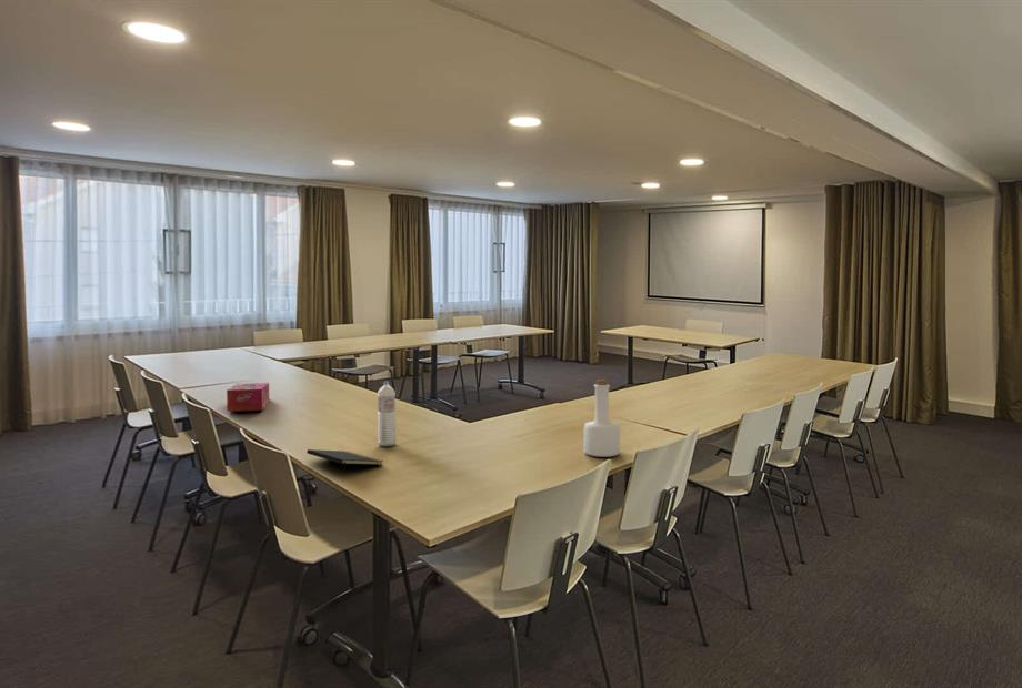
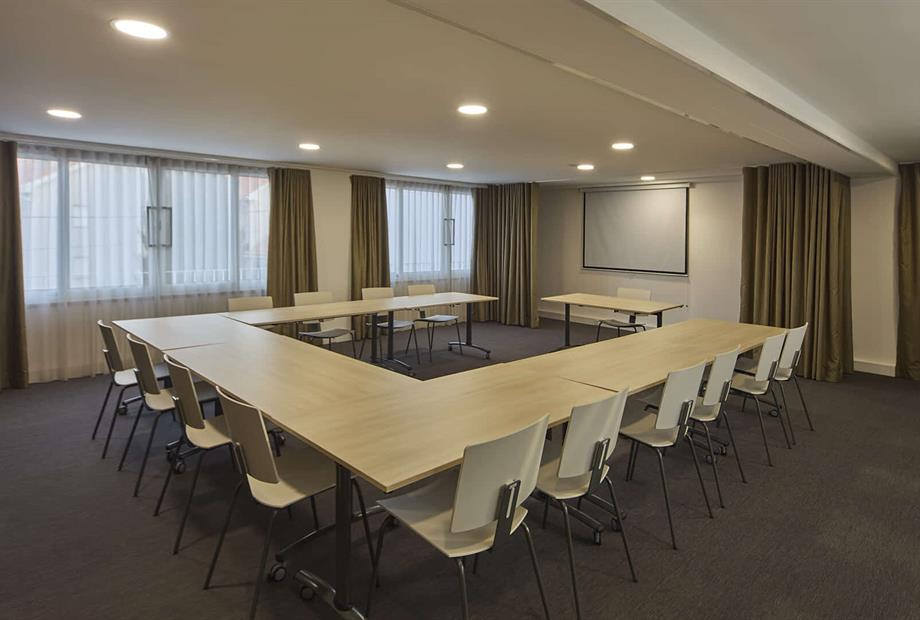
- water bottle (387, 413)
- bottle (601, 416)
- tissue box (249, 396)
- notepad (344, 456)
